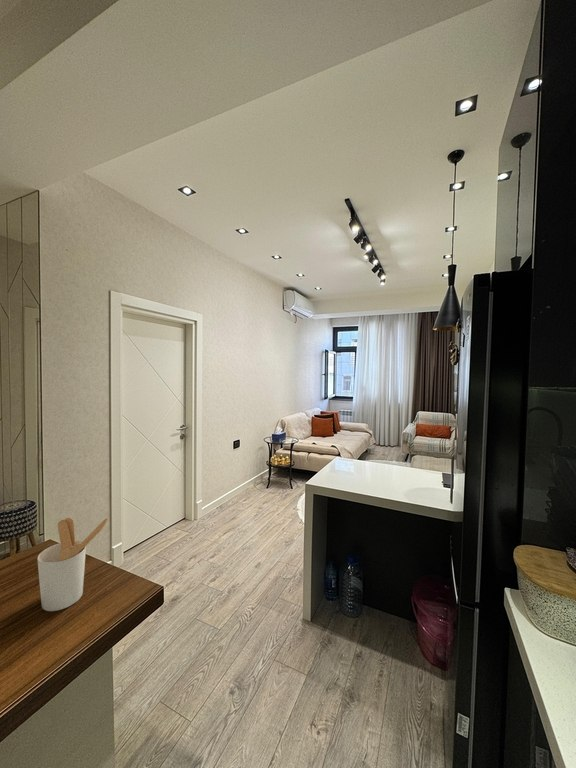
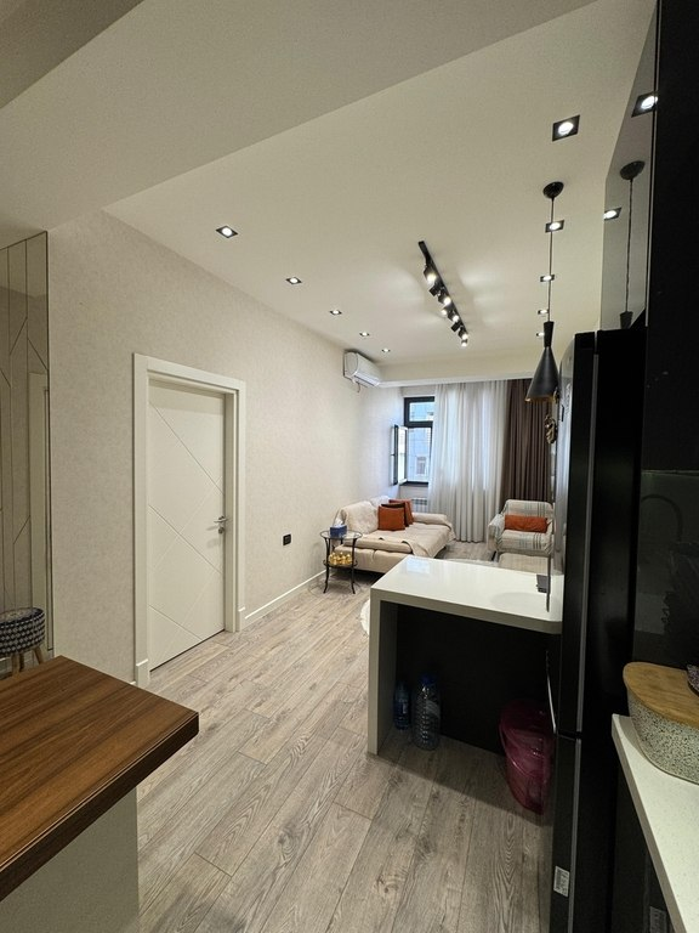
- utensil holder (75, 560)
